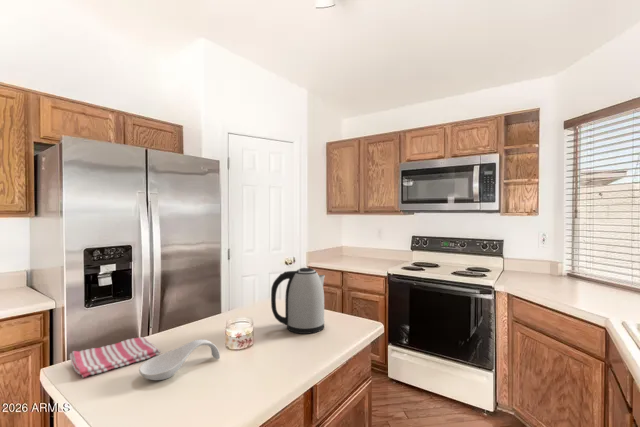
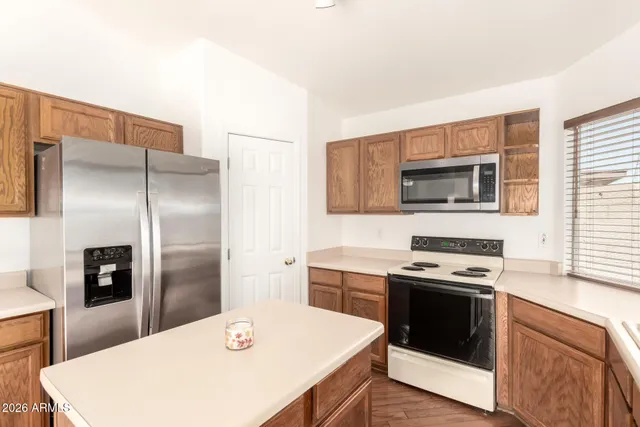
- kettle (298, 297)
- dish towel (116, 353)
- spoon rest (181, 357)
